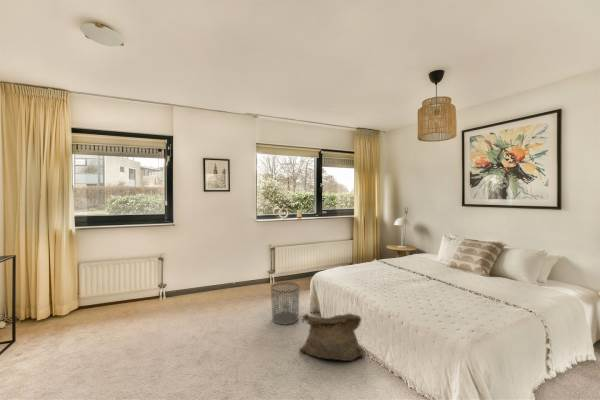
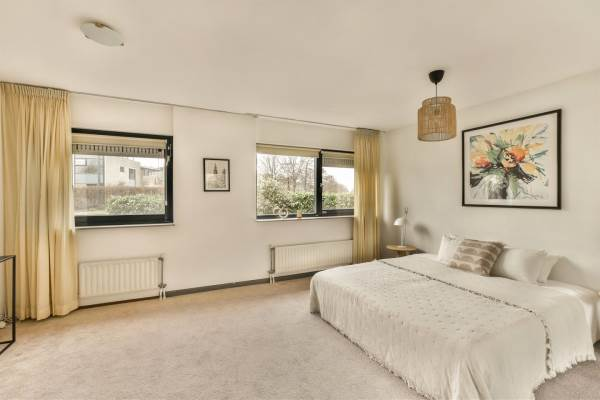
- waste bin (285, 302)
- bag (331, 333)
